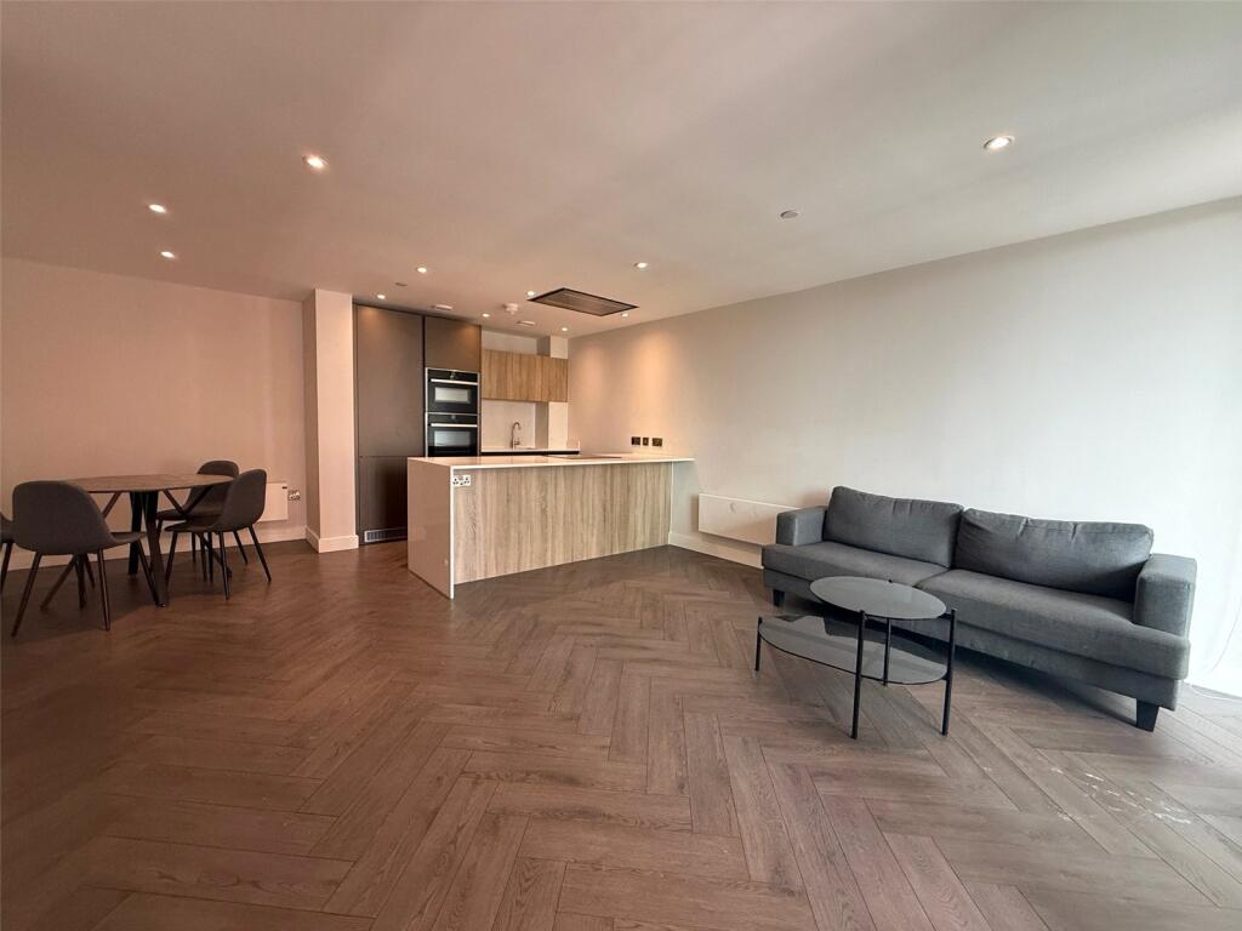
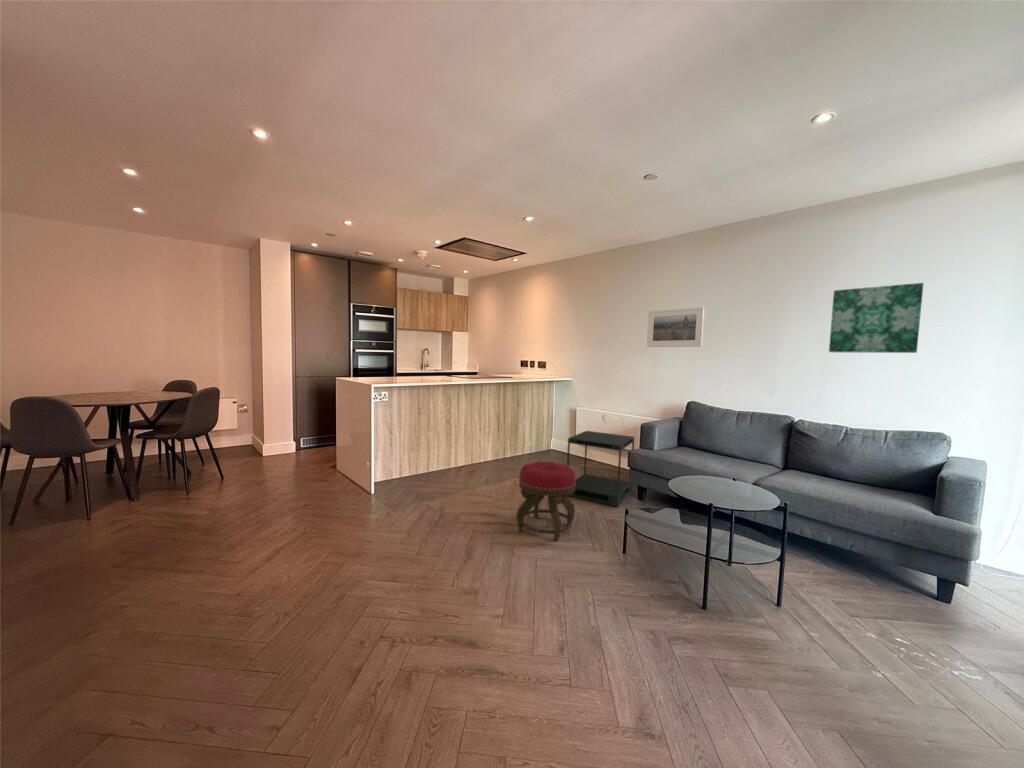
+ side table (599, 476)
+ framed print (674, 328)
+ wall art (873, 320)
+ stool (548, 497)
